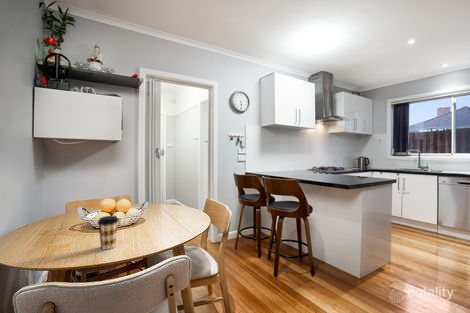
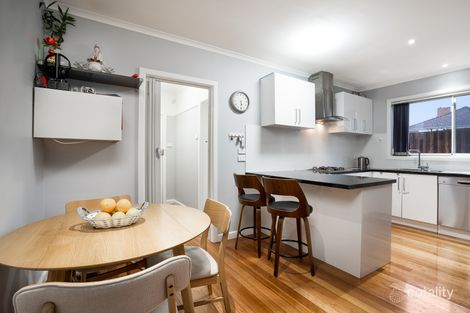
- coffee cup (108, 232)
